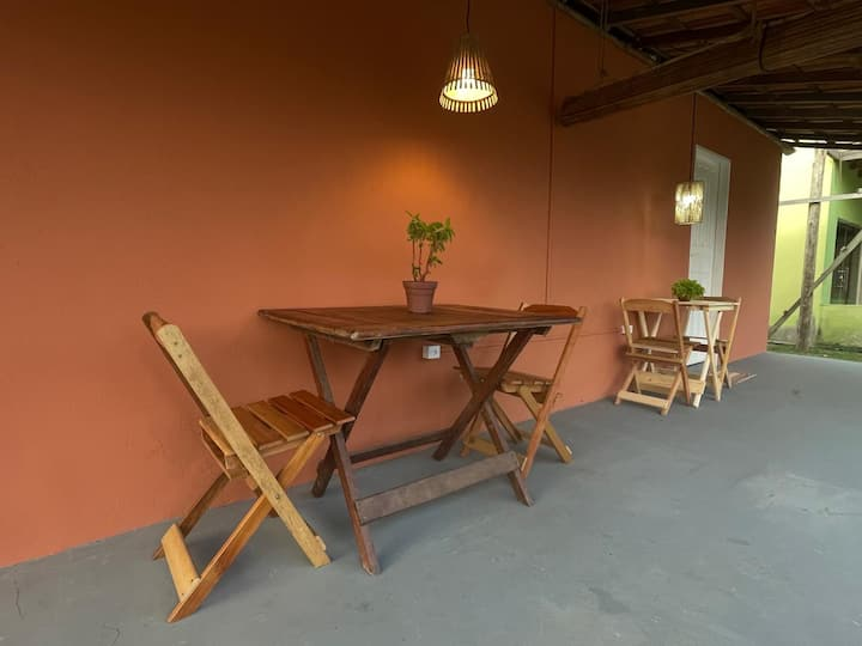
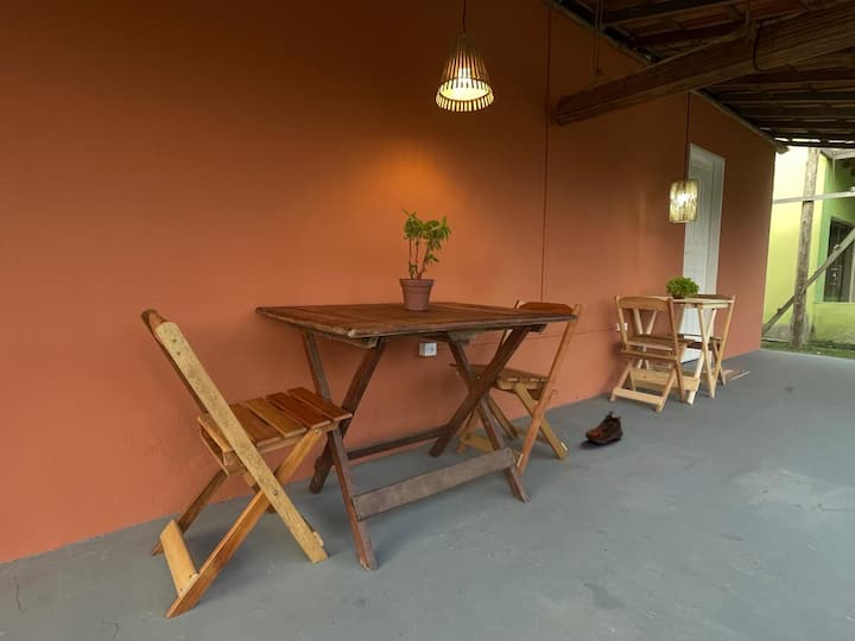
+ shoe (604, 426)
